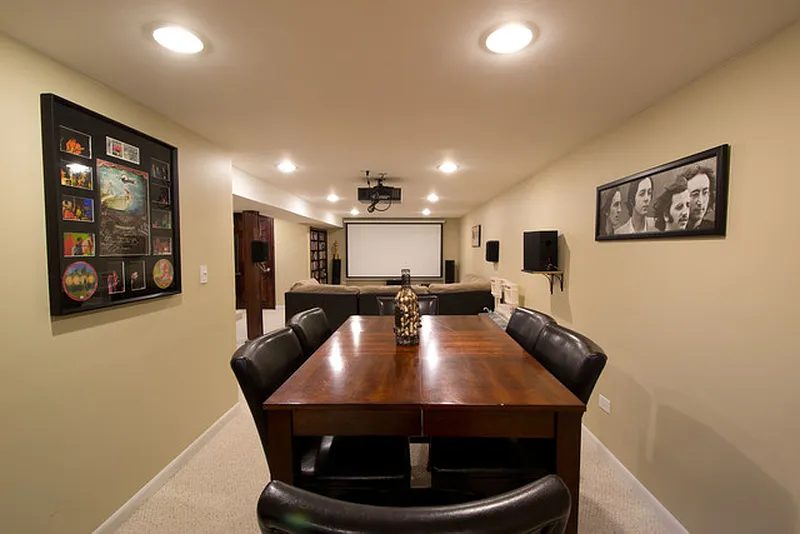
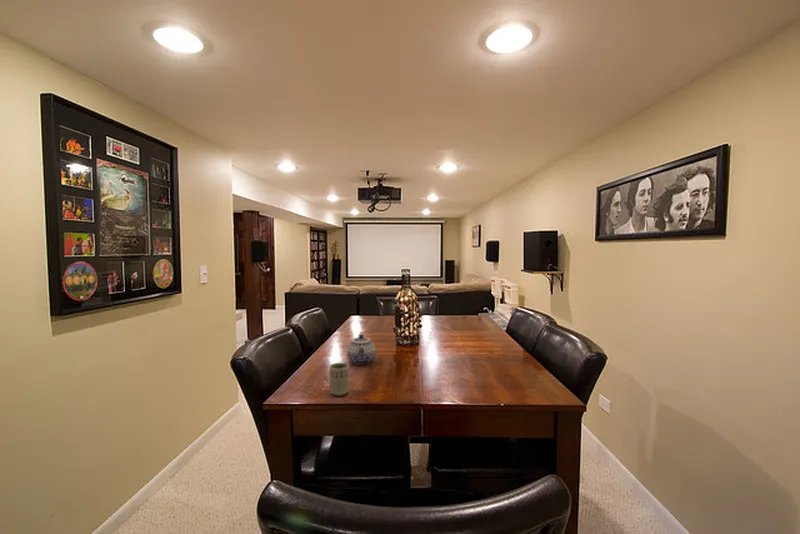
+ teapot (361, 348)
+ cup (339, 379)
